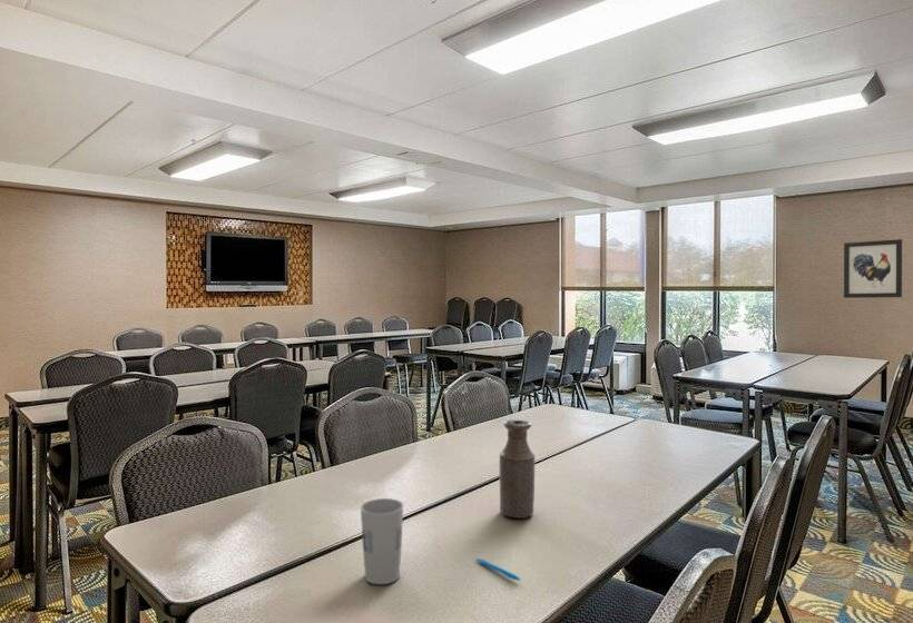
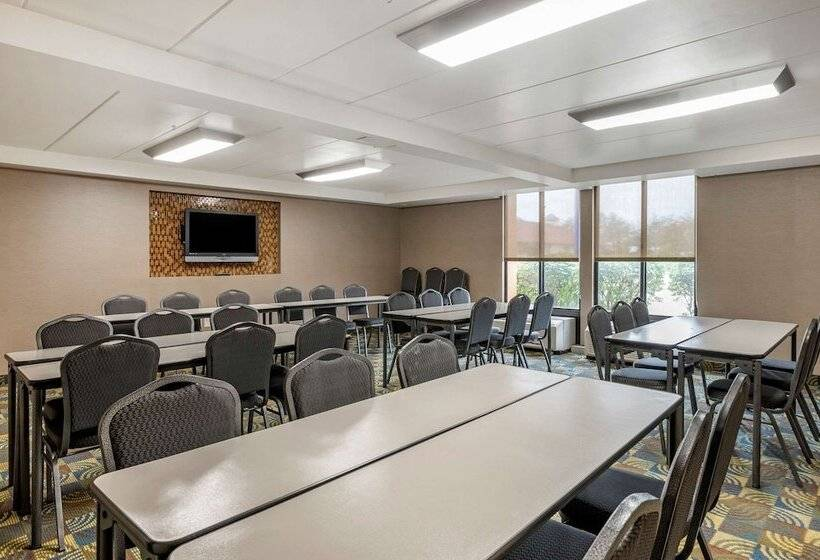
- bottle (517, 467)
- pen (497, 568)
- cup (382, 541)
- wall art (872, 269)
